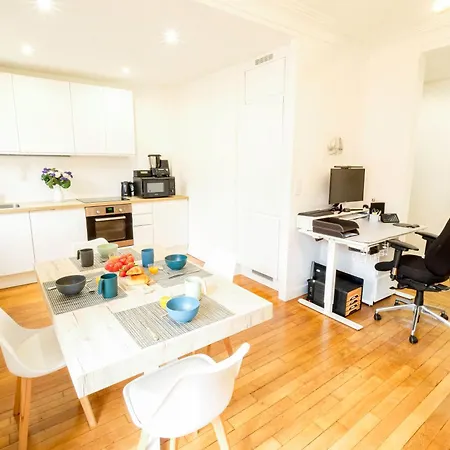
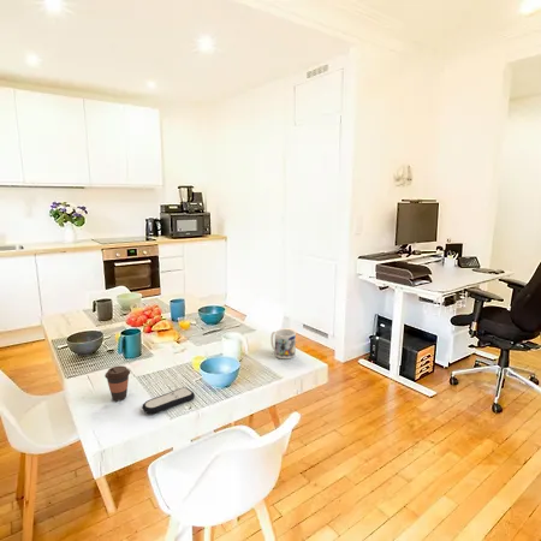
+ coffee cup (118, 384)
+ remote control (168, 399)
+ mug (281, 343)
